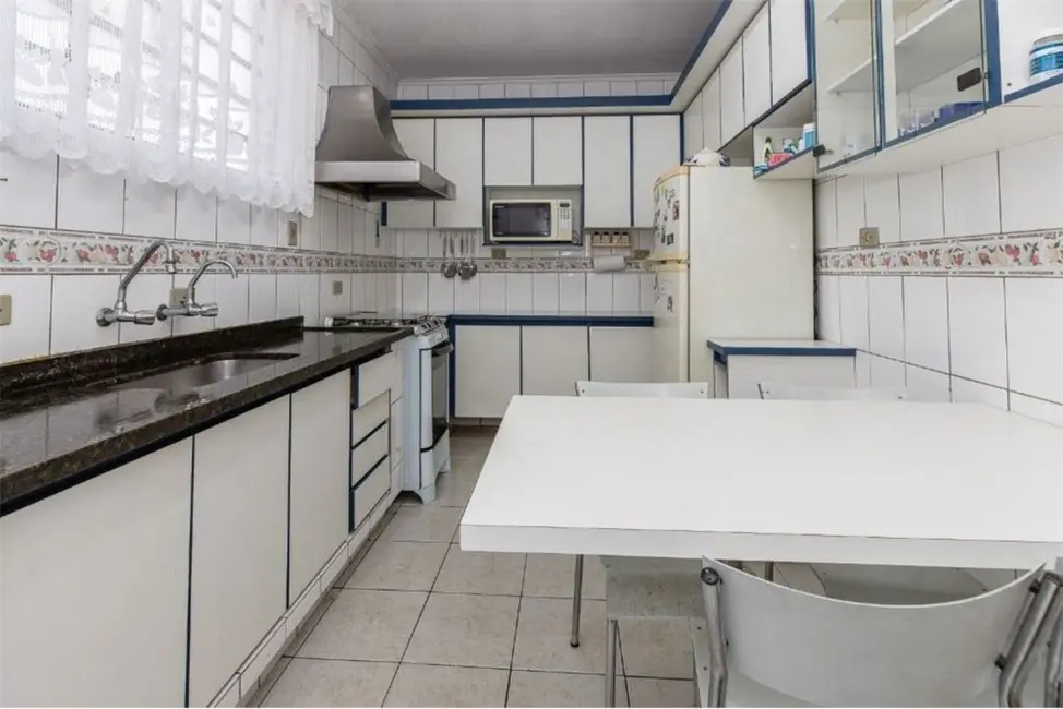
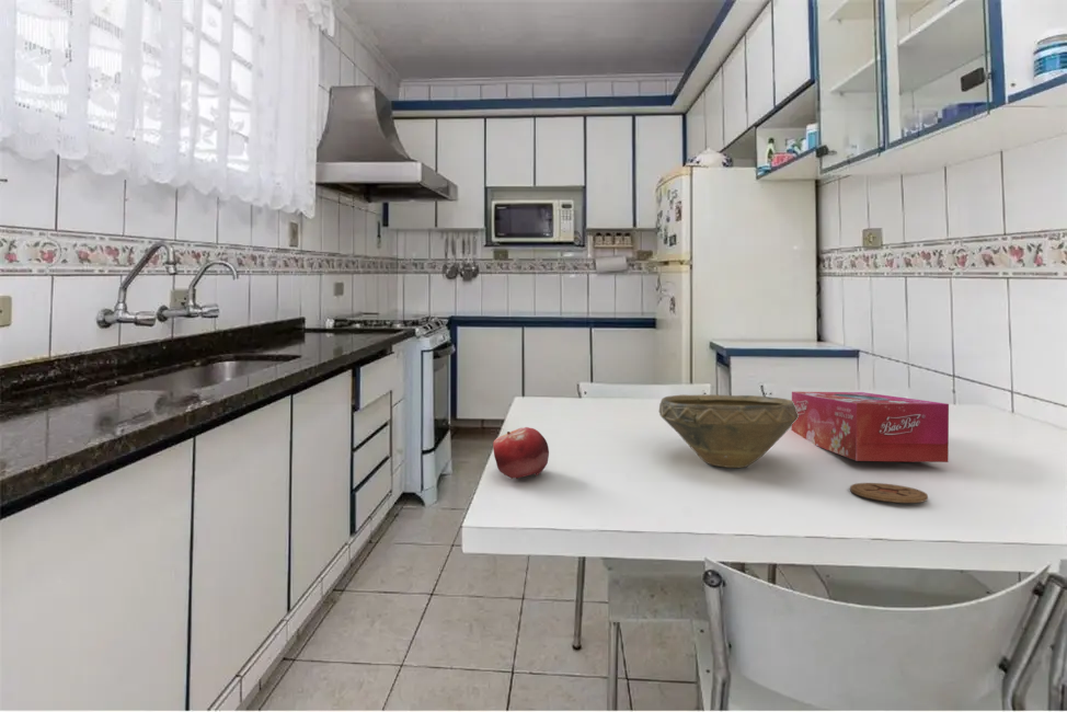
+ bowl (725, 430)
+ tissue box (859, 422)
+ fruit (519, 451)
+ coaster (887, 492)
